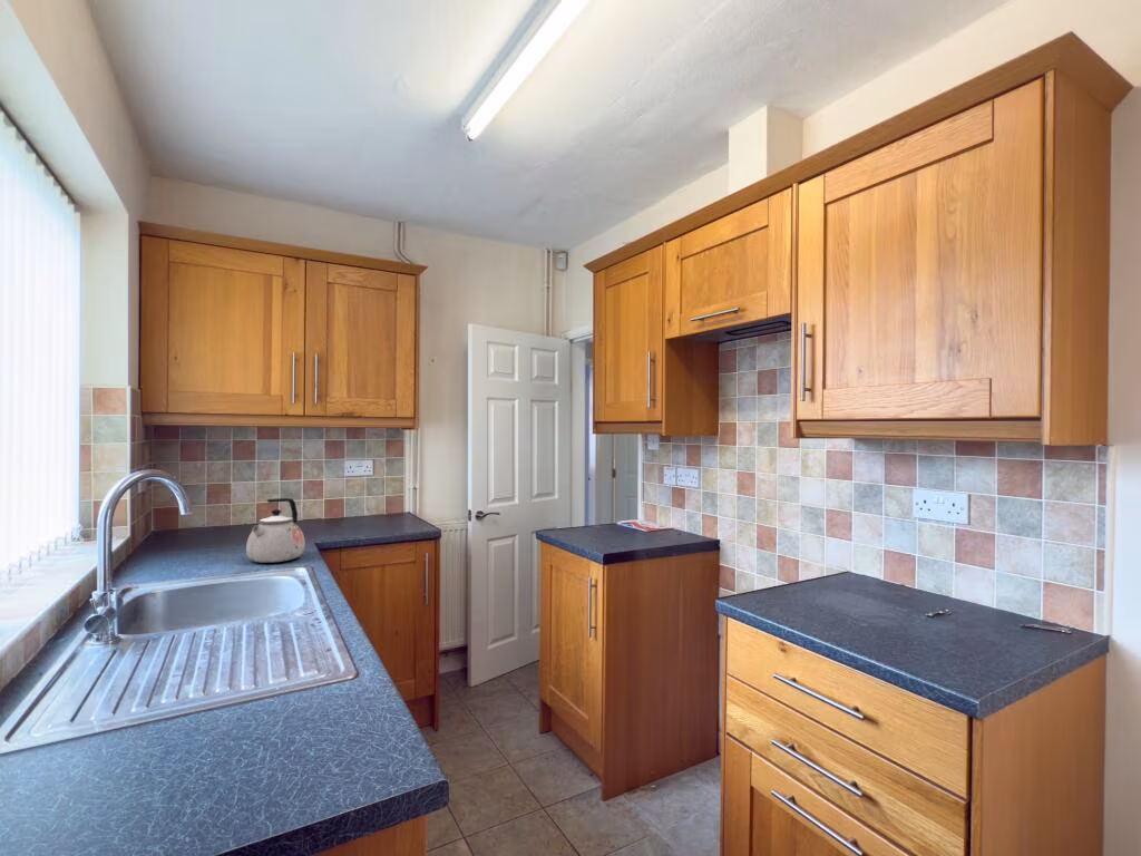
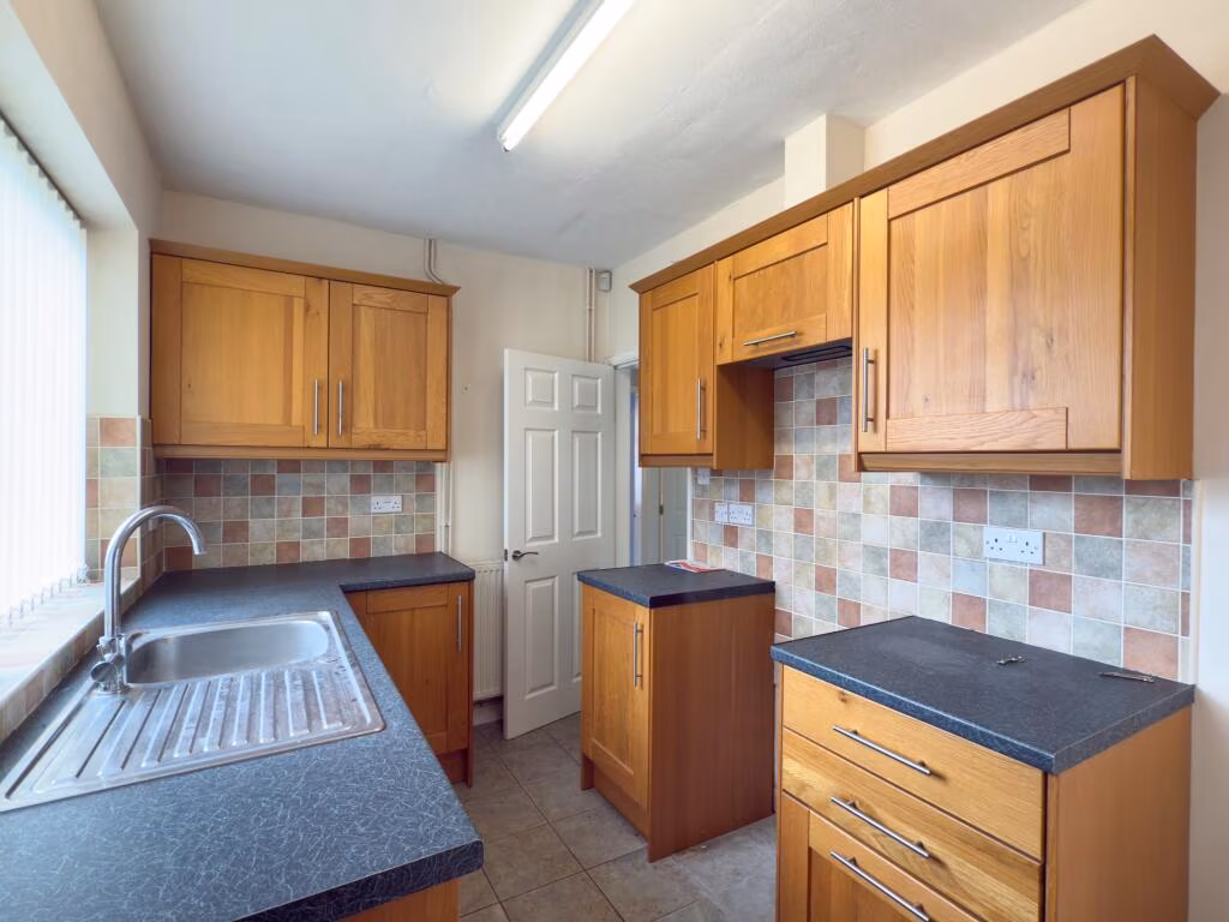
- kettle (275, 528)
